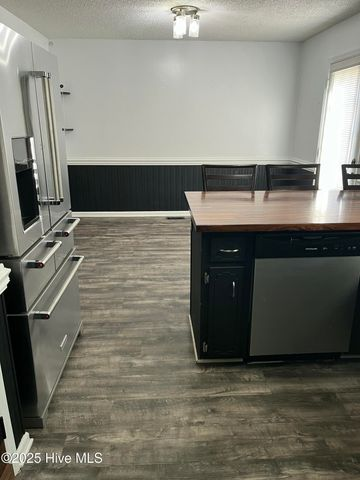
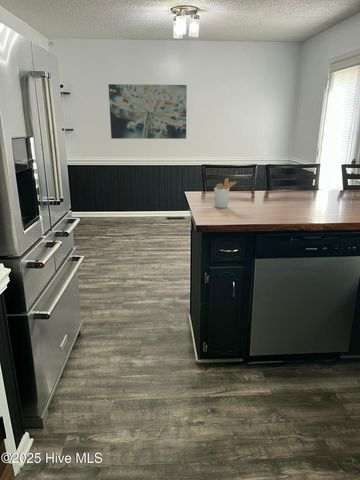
+ utensil holder (225, 193)
+ wall art (148, 112)
